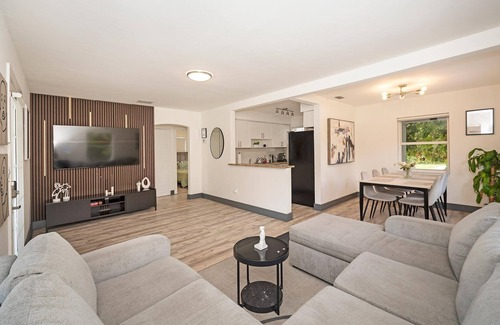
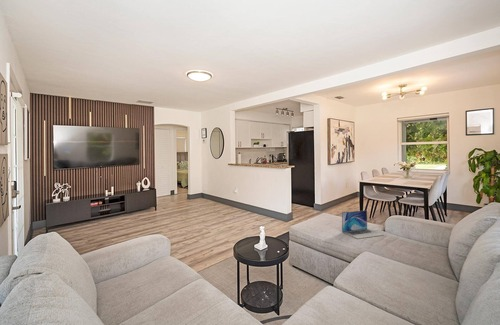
+ laptop (362, 223)
